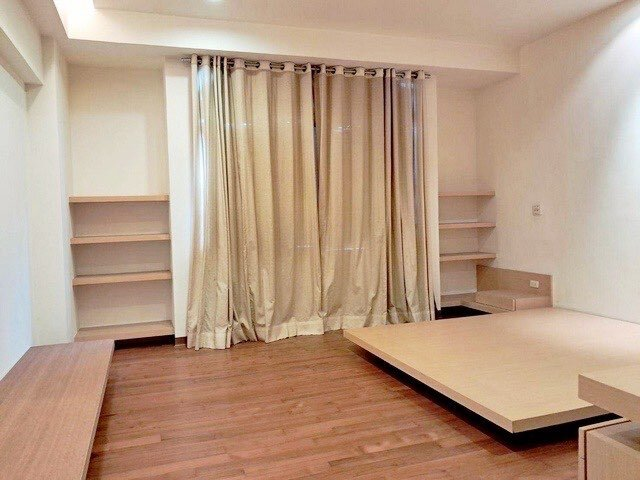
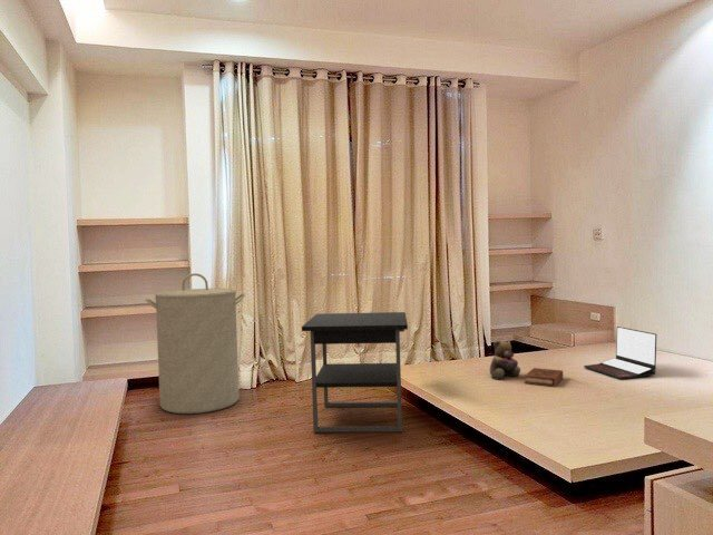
+ laptop (618, 351)
+ nightstand (359, 368)
+ laundry hamper (197, 338)
+ teddy bear (501, 358)
+ book (544, 377)
